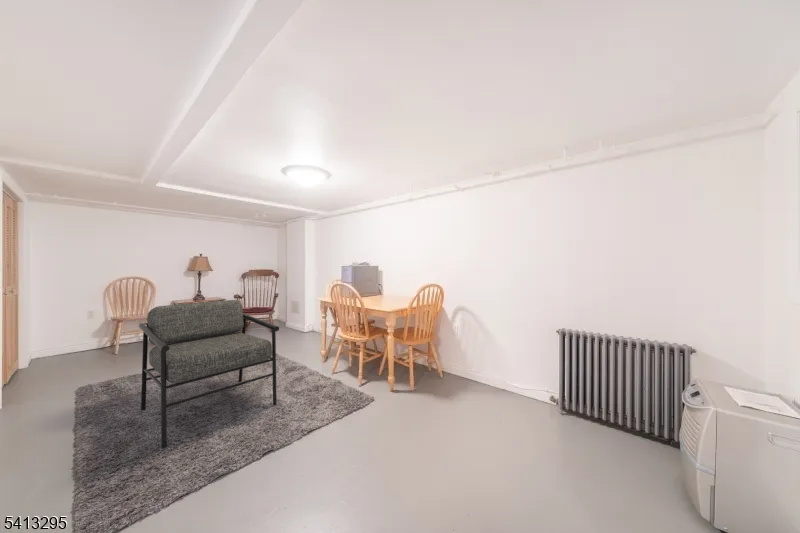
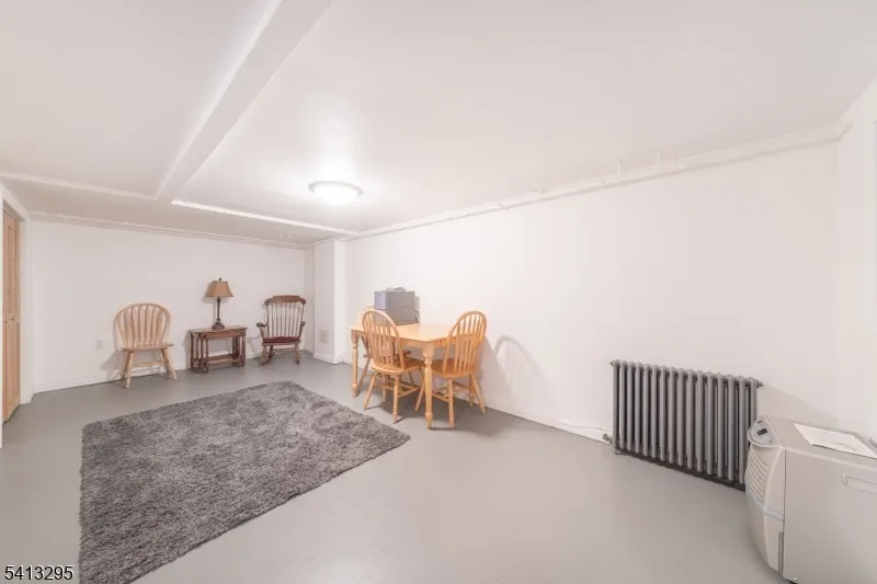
- armchair (210, 356)
